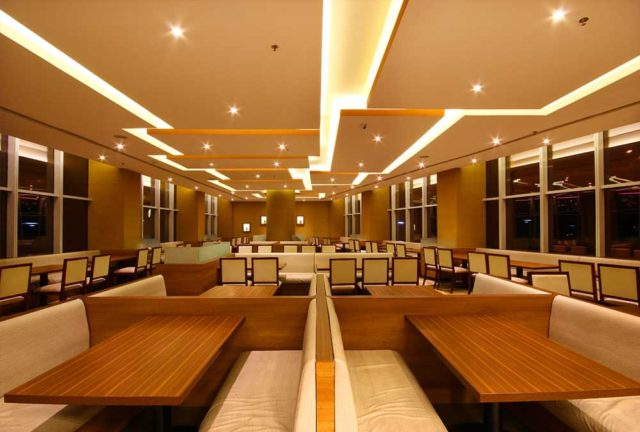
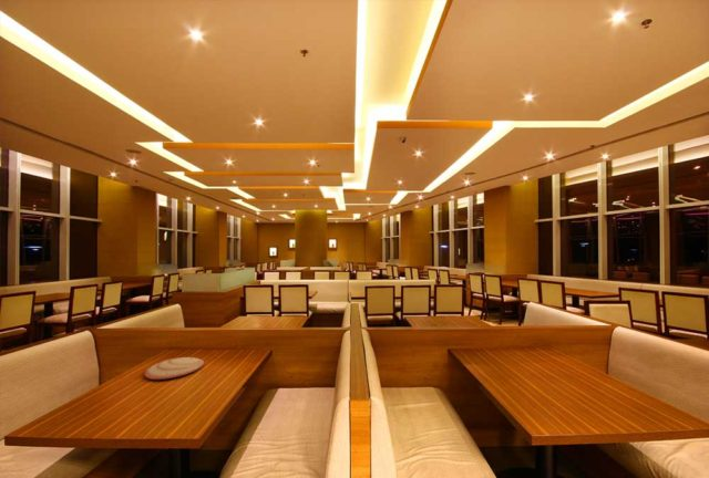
+ plate (175, 365)
